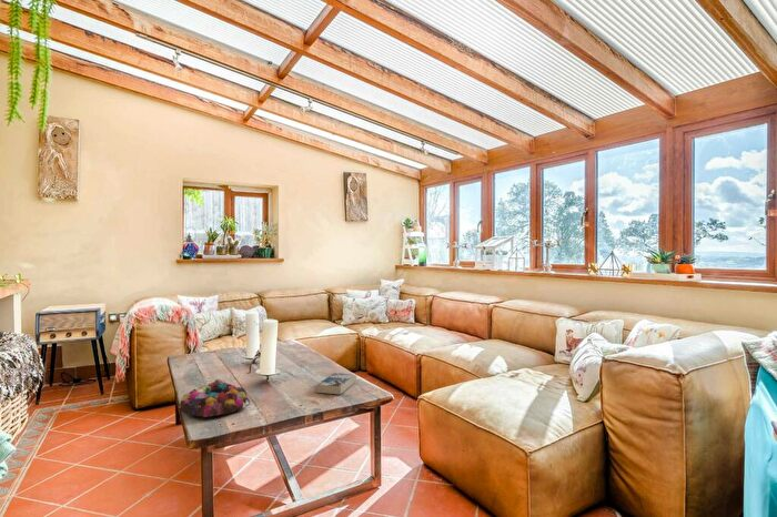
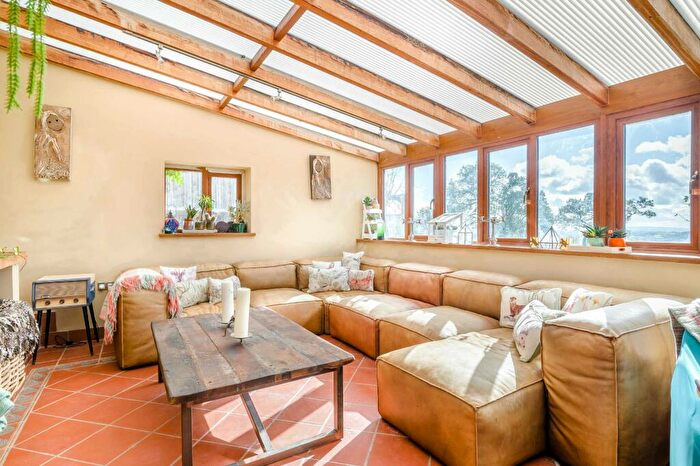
- book (336, 383)
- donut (214, 395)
